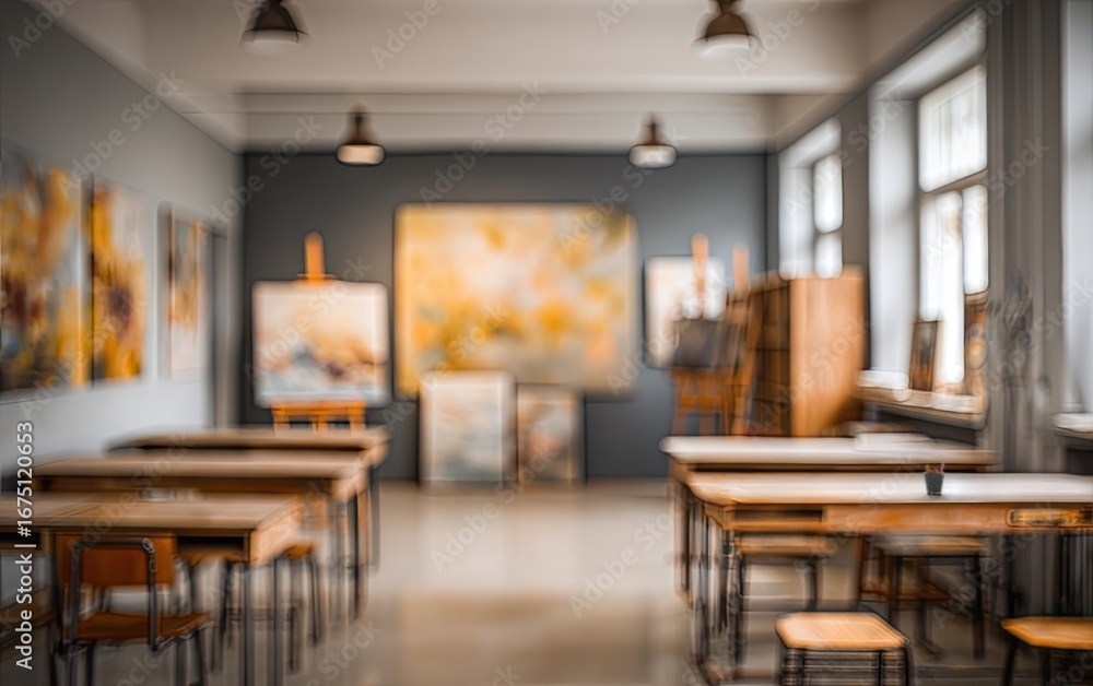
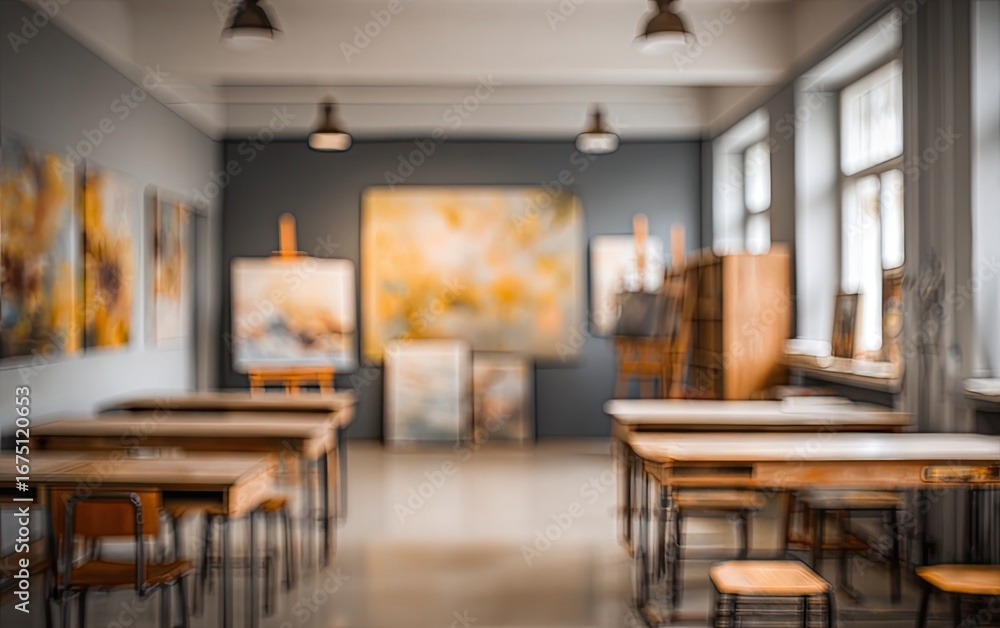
- pen holder (933, 477)
